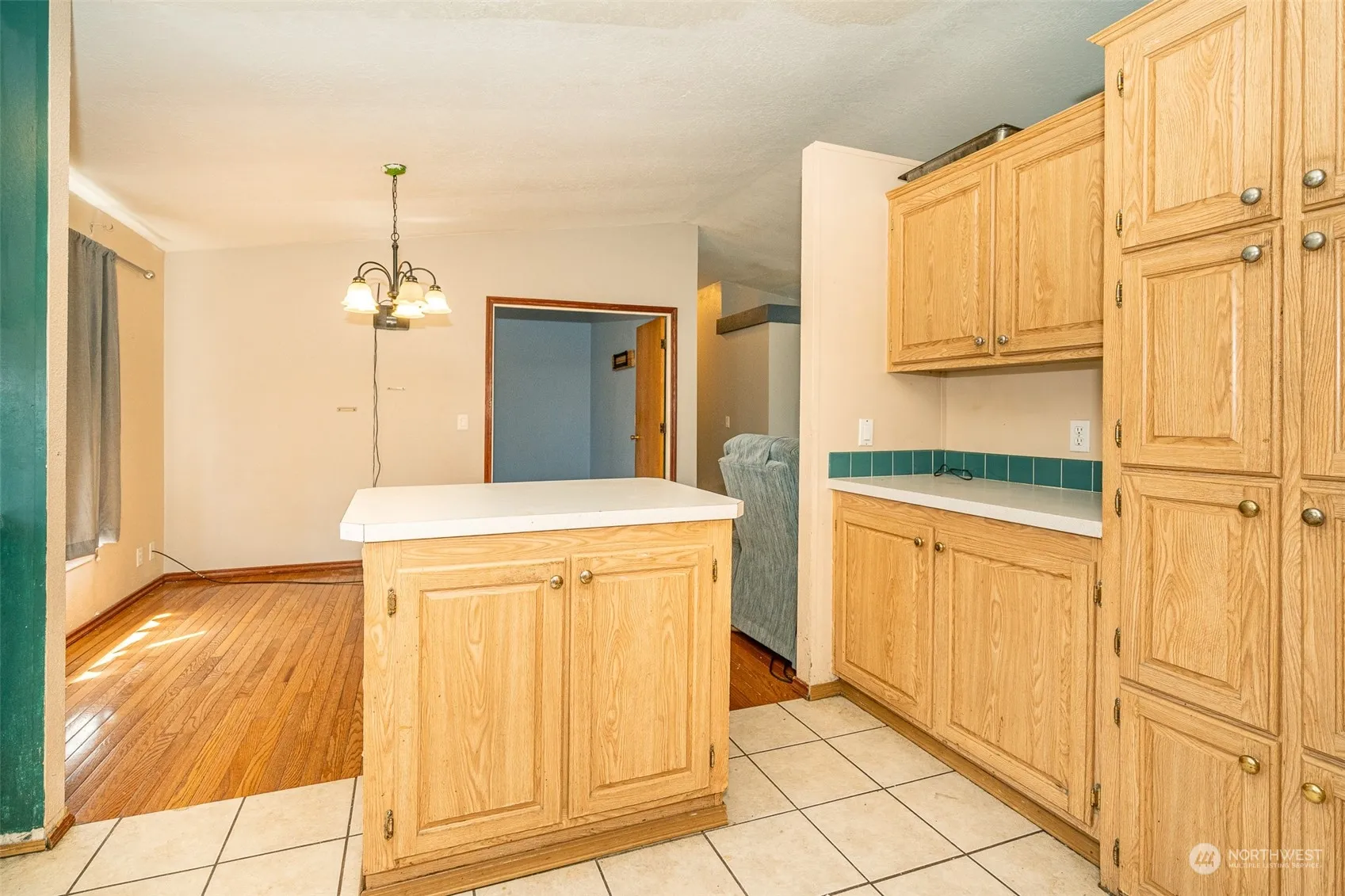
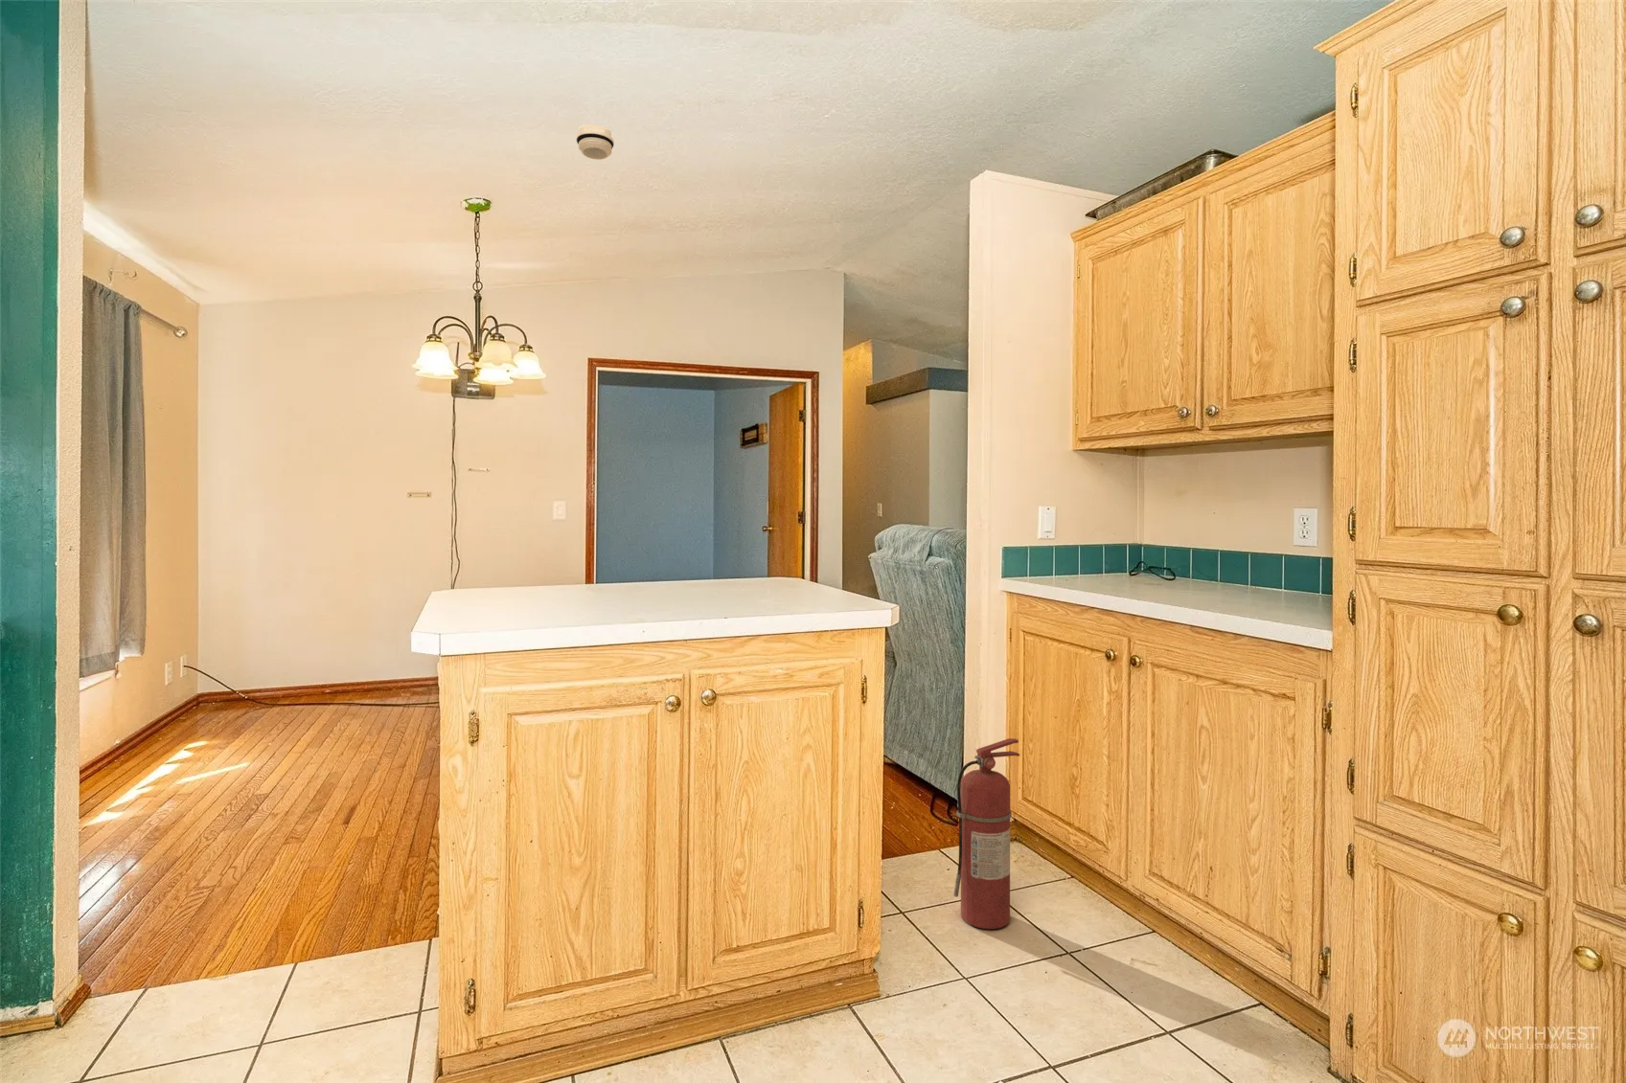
+ smoke detector (595, 143)
+ fire extinguisher (986, 829)
